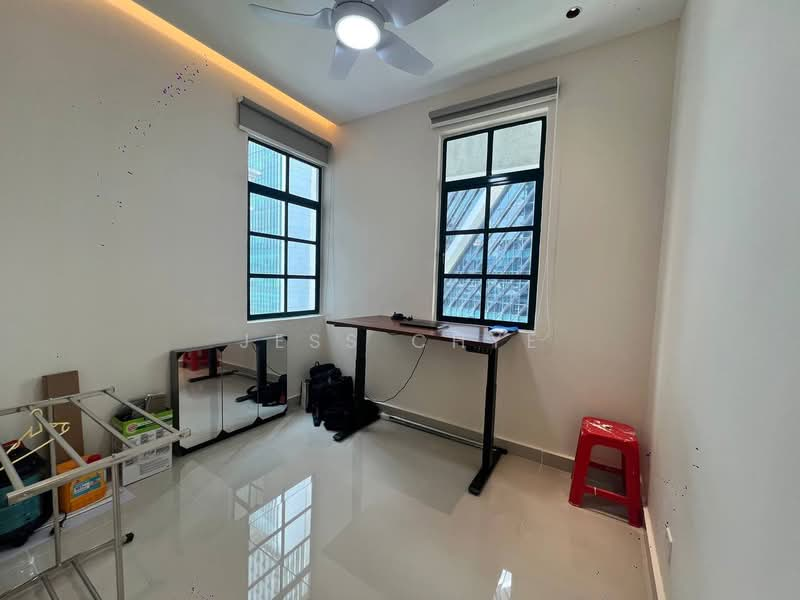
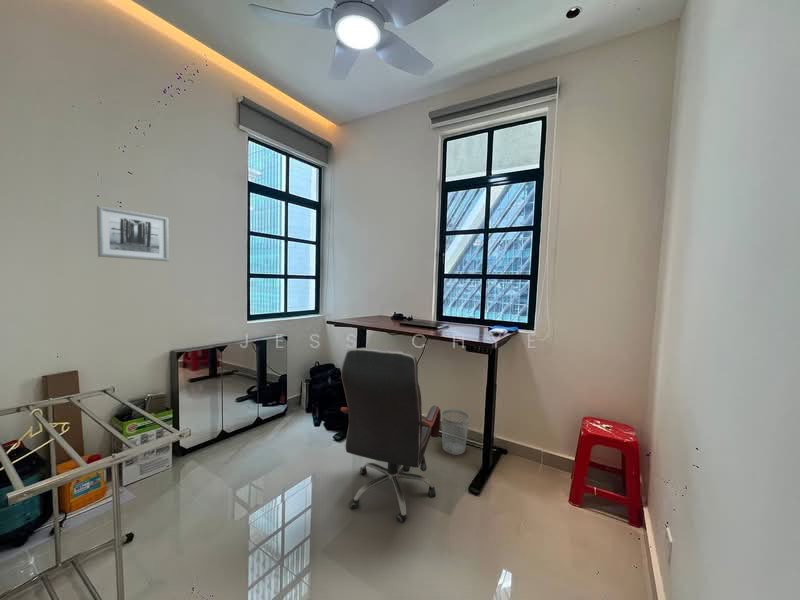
+ wall art (135, 235)
+ wastebasket (454, 432)
+ office chair (392, 418)
